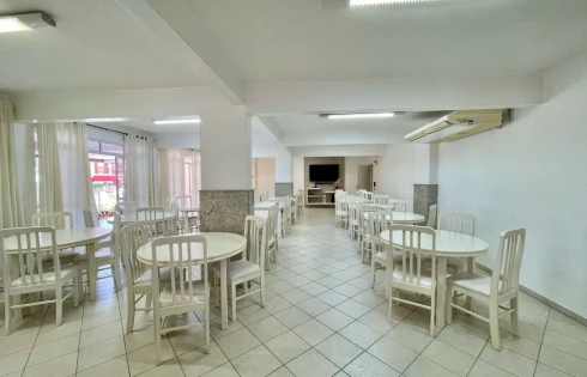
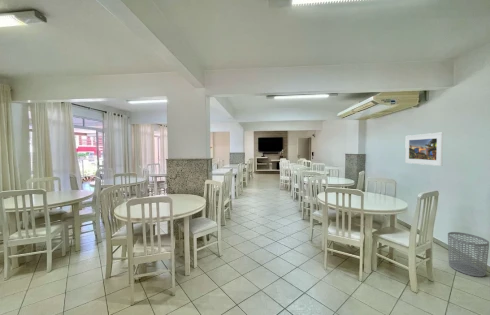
+ waste bin (466, 253)
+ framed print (422, 149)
